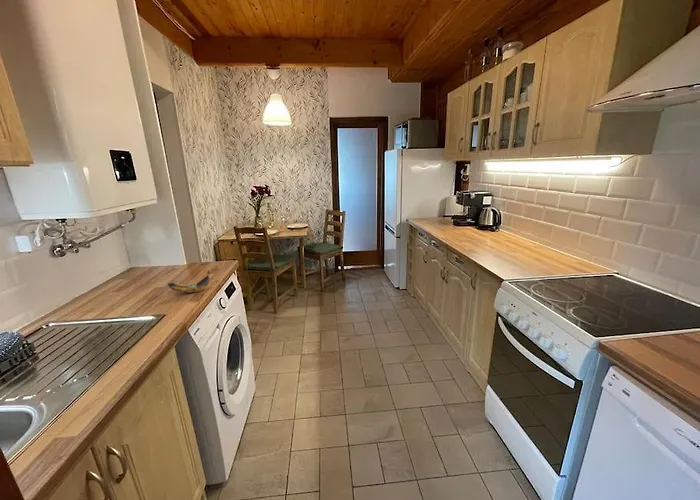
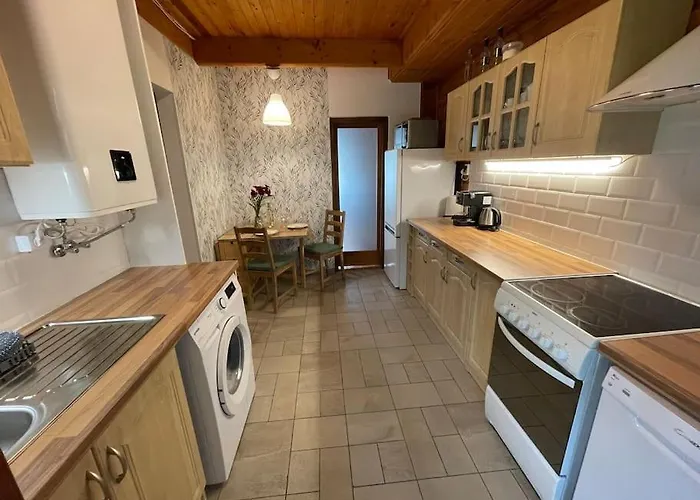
- banana (189, 284)
